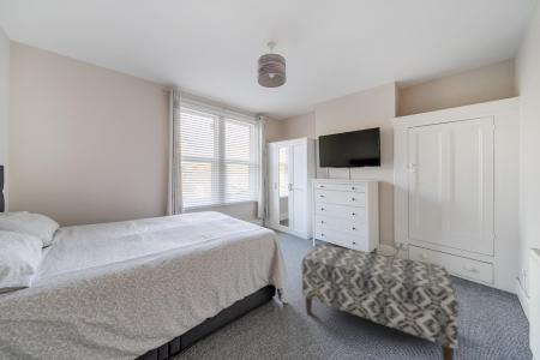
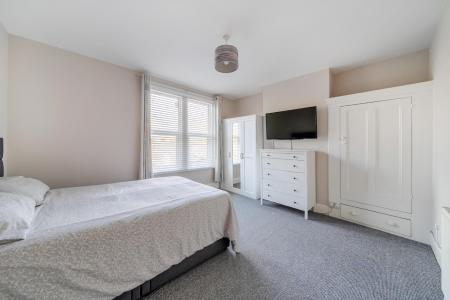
- bench (370, 290)
